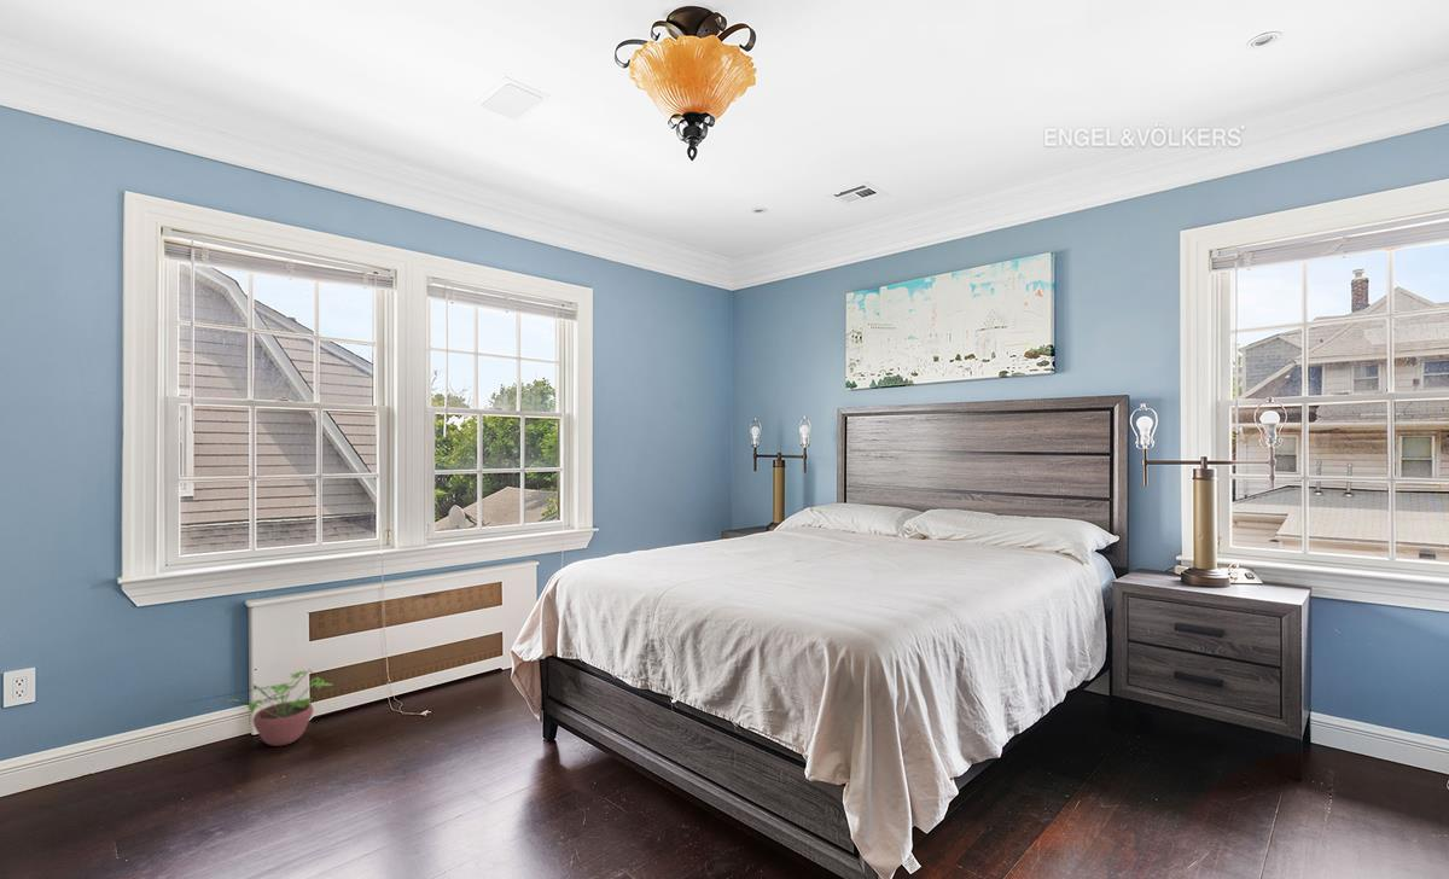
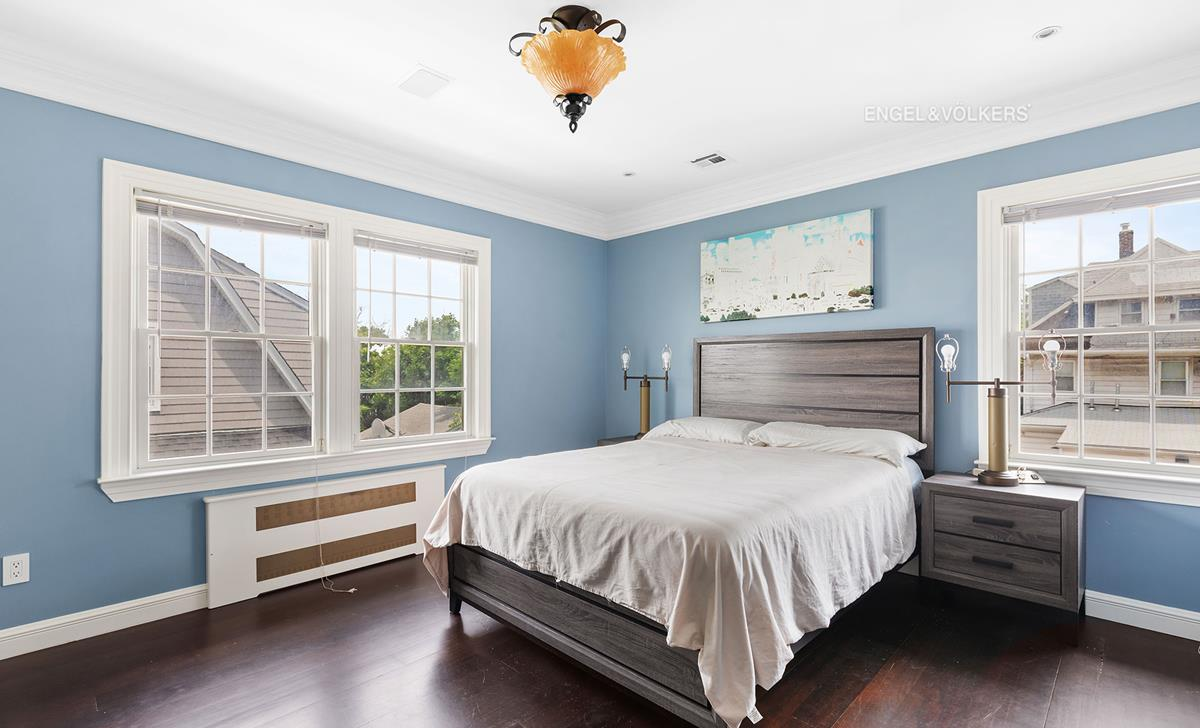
- potted plant (254, 718)
